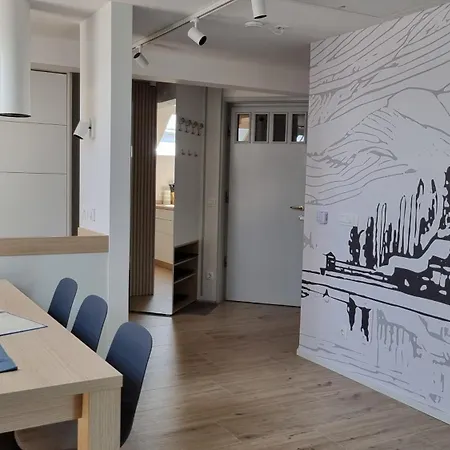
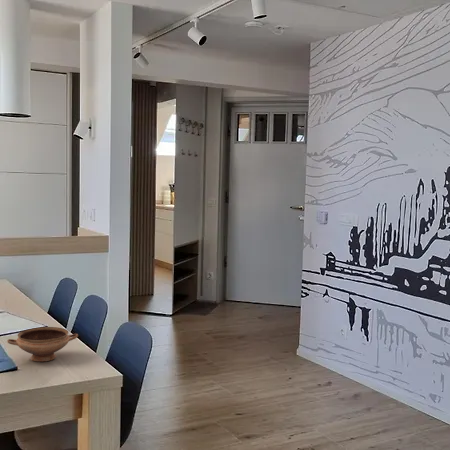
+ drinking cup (43, 345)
